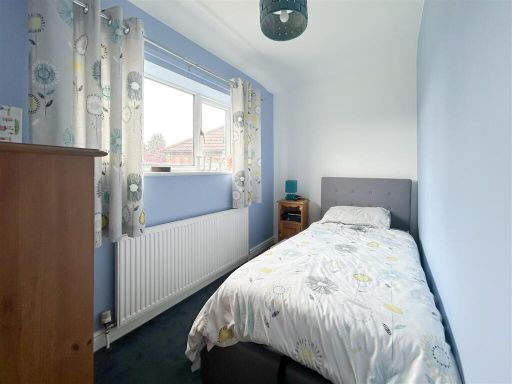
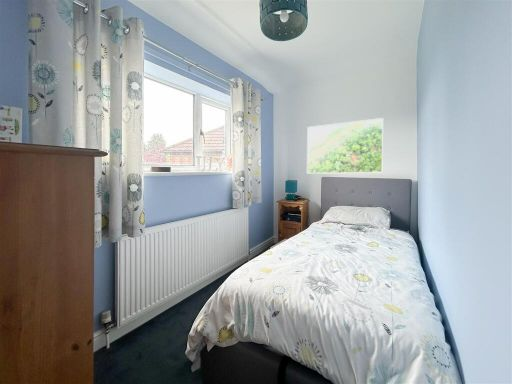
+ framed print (342, 148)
